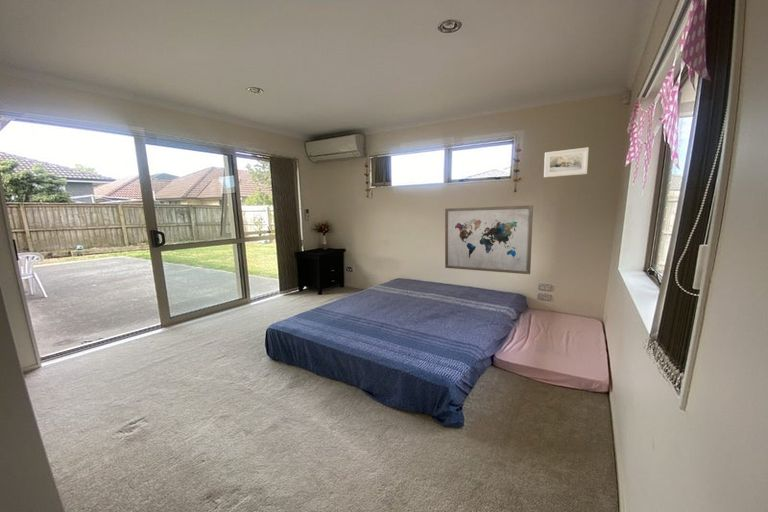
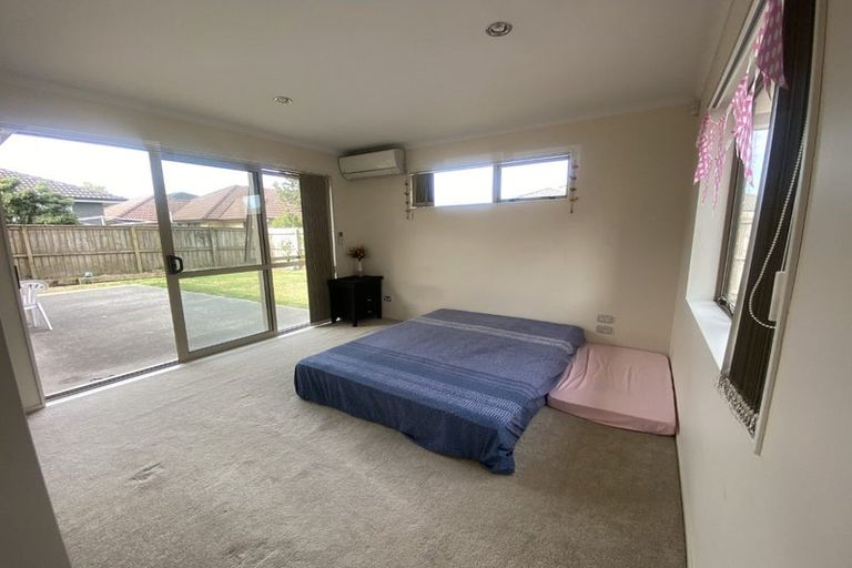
- wall art (485, 239)
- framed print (565, 163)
